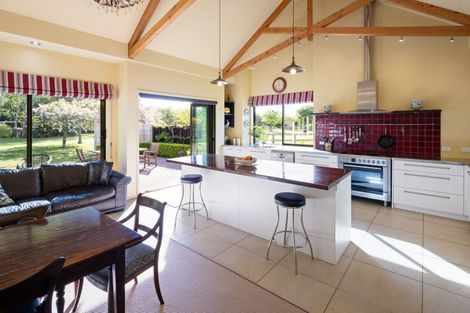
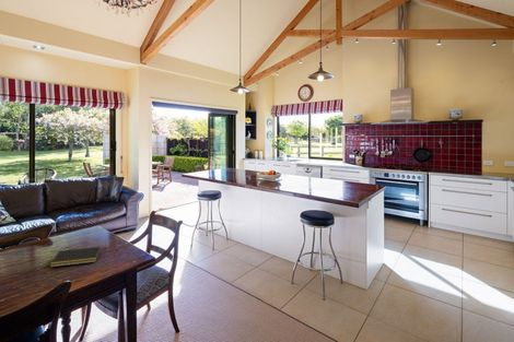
+ notepad (77, 256)
